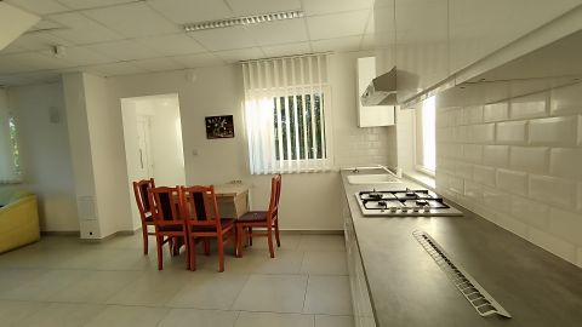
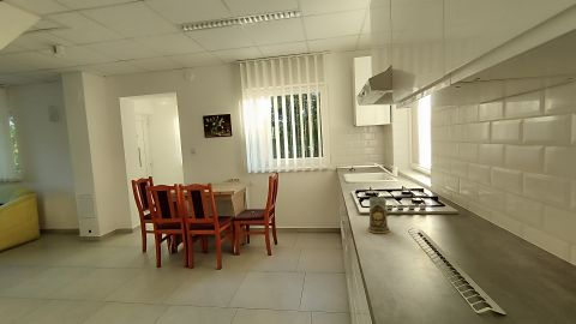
+ mug (378, 212)
